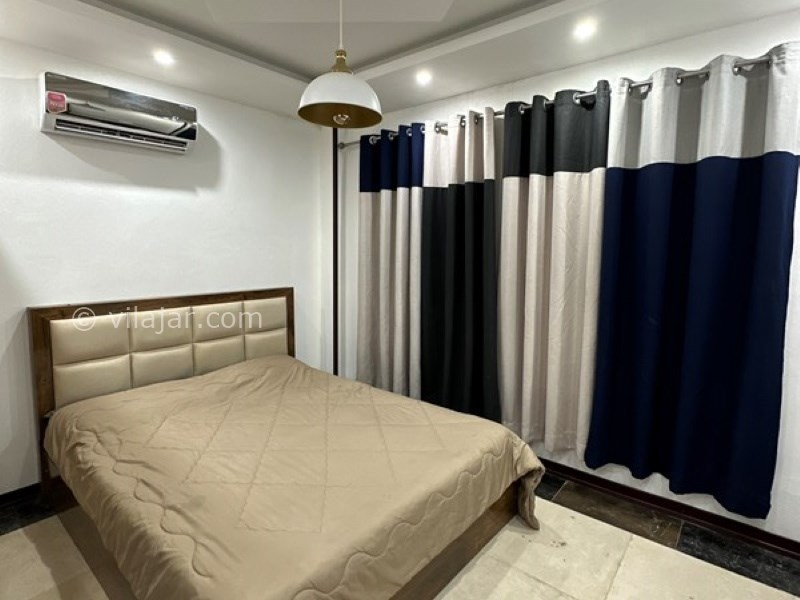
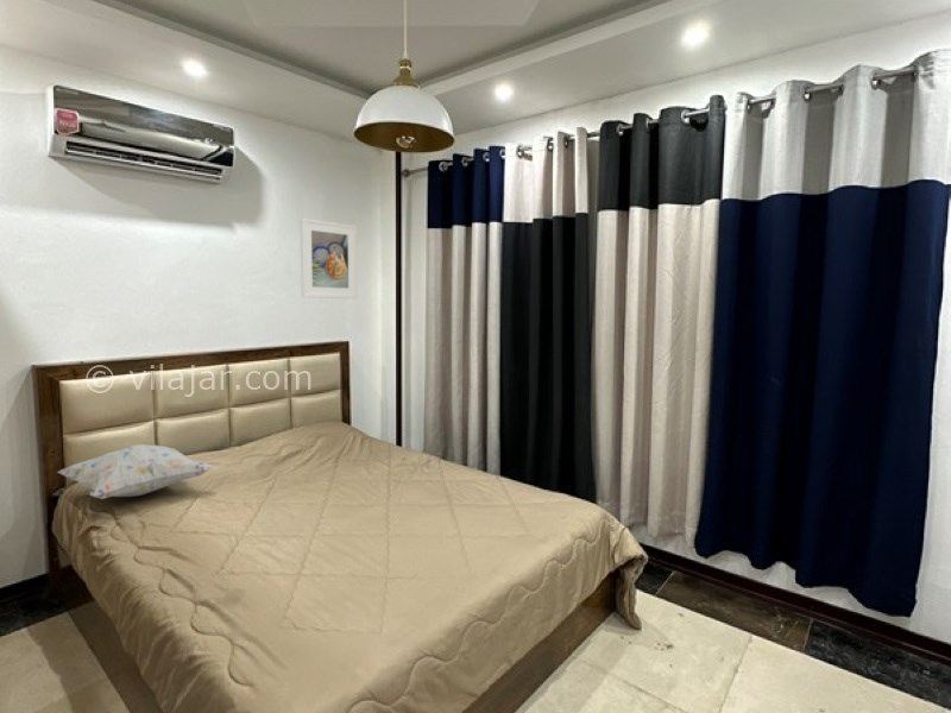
+ decorative pillow (138, 469)
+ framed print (329, 260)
